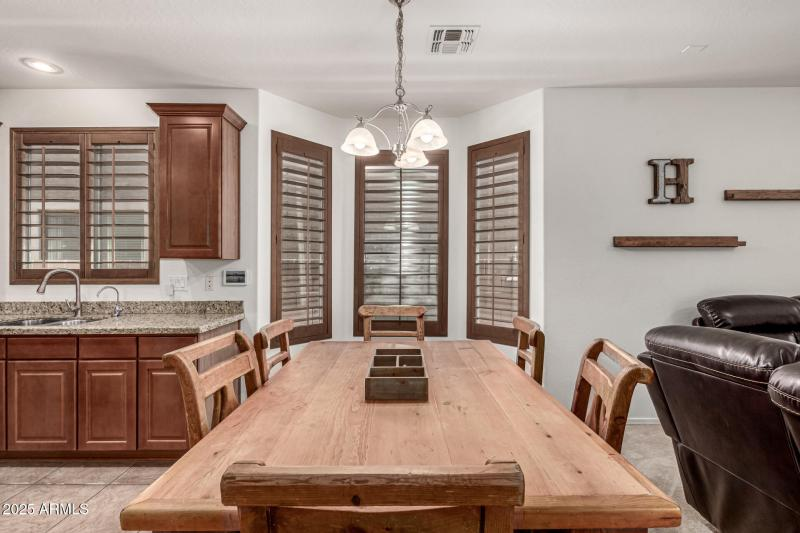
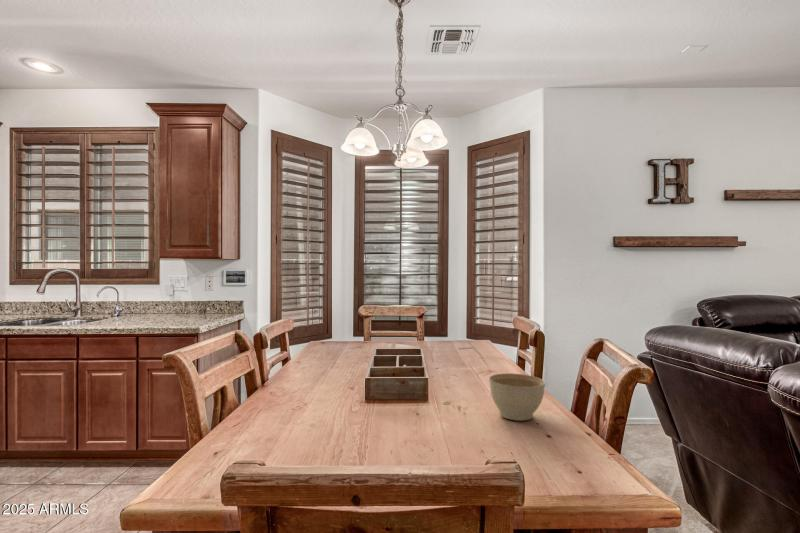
+ planter bowl (516, 397)
